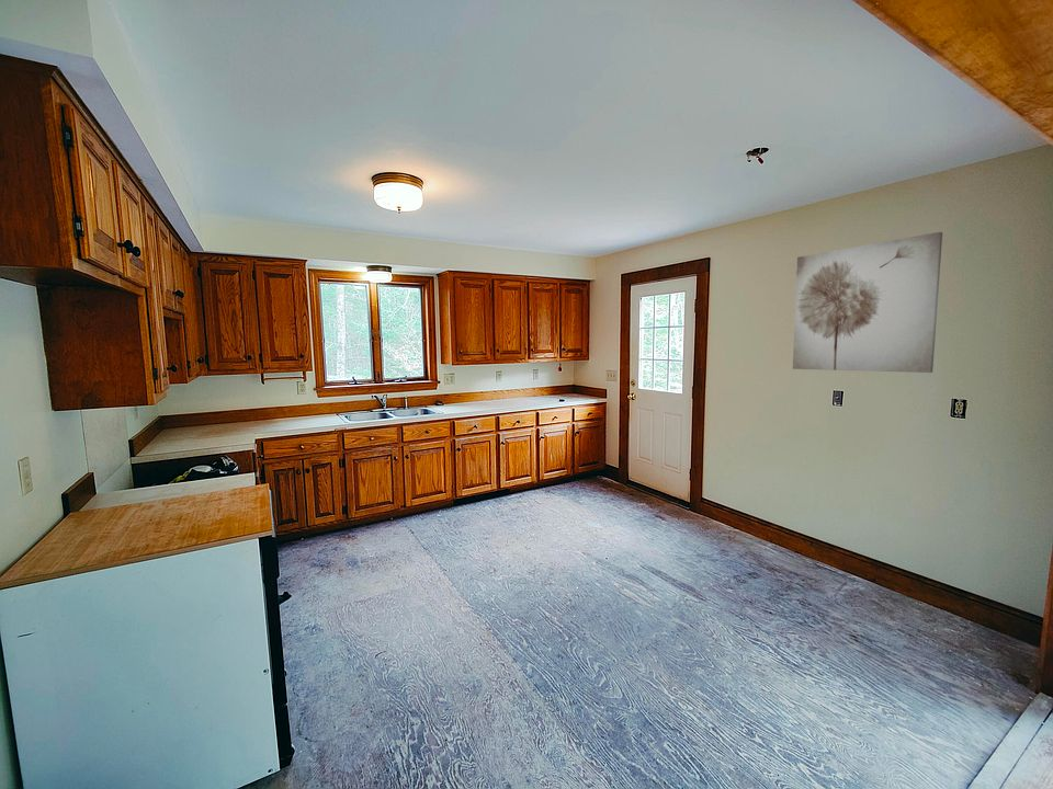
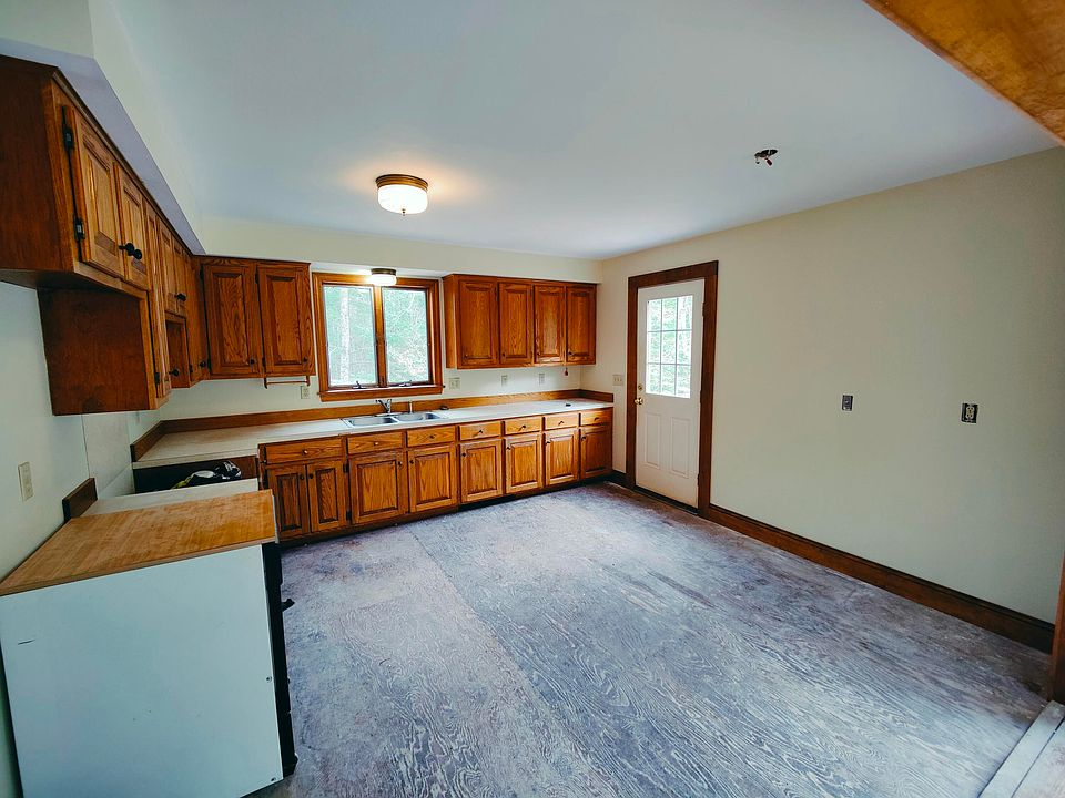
- wall art (858, 309)
